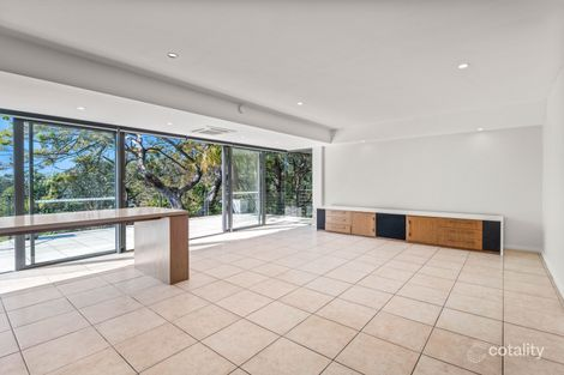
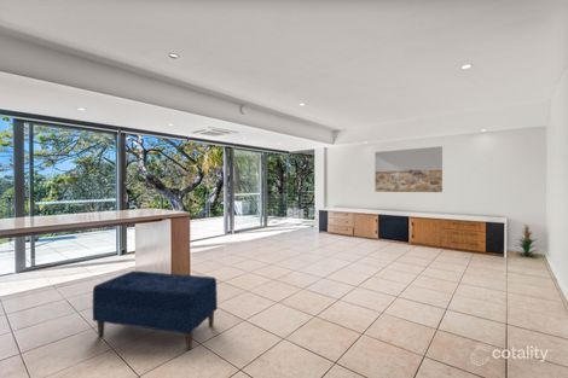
+ wall art (406, 170)
+ indoor plant (527, 239)
+ bench (157, 306)
